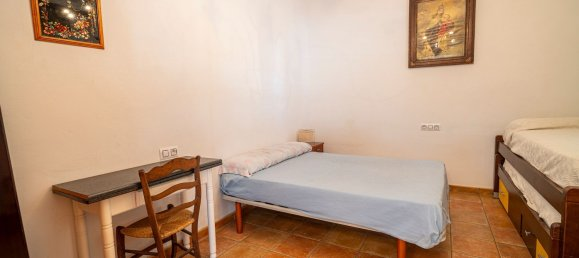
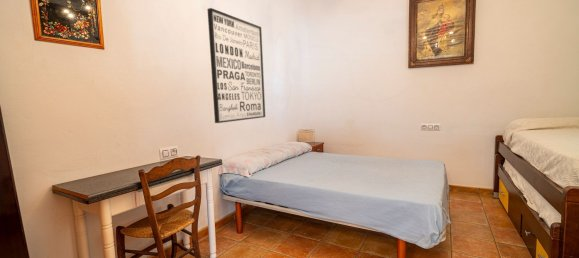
+ wall art (240, 70)
